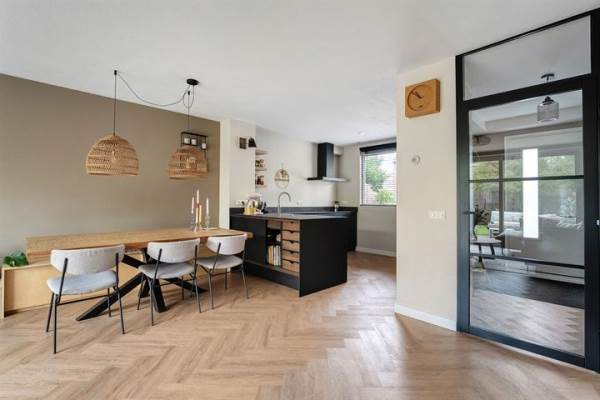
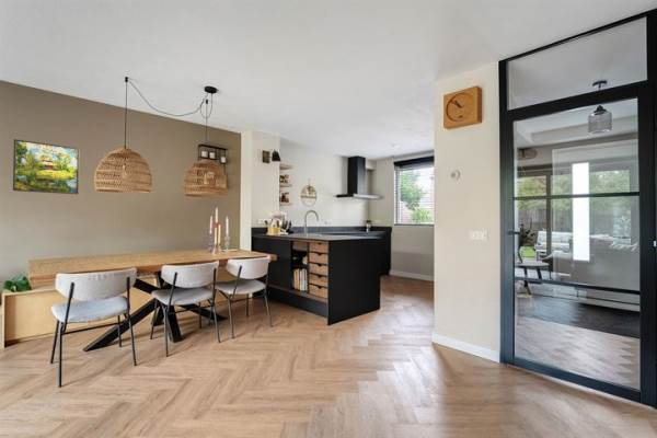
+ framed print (47, 168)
